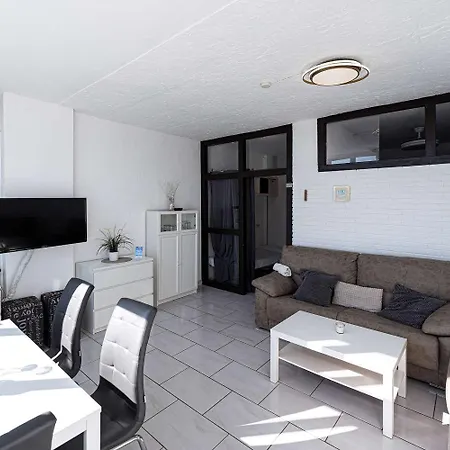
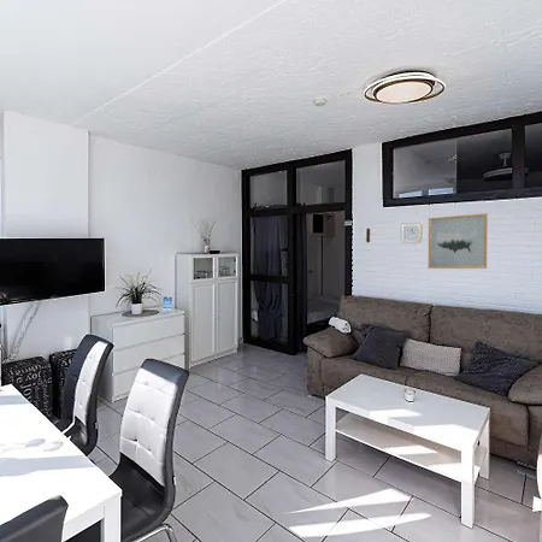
+ wall art (455, 242)
